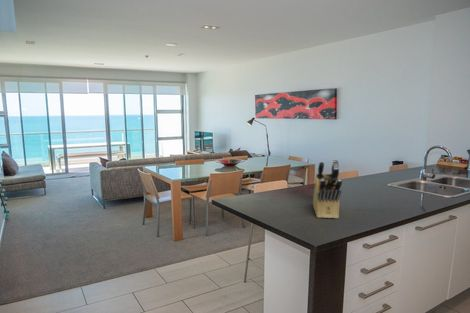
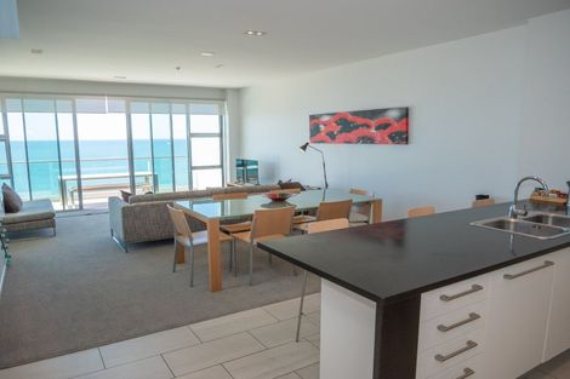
- knife block (326, 185)
